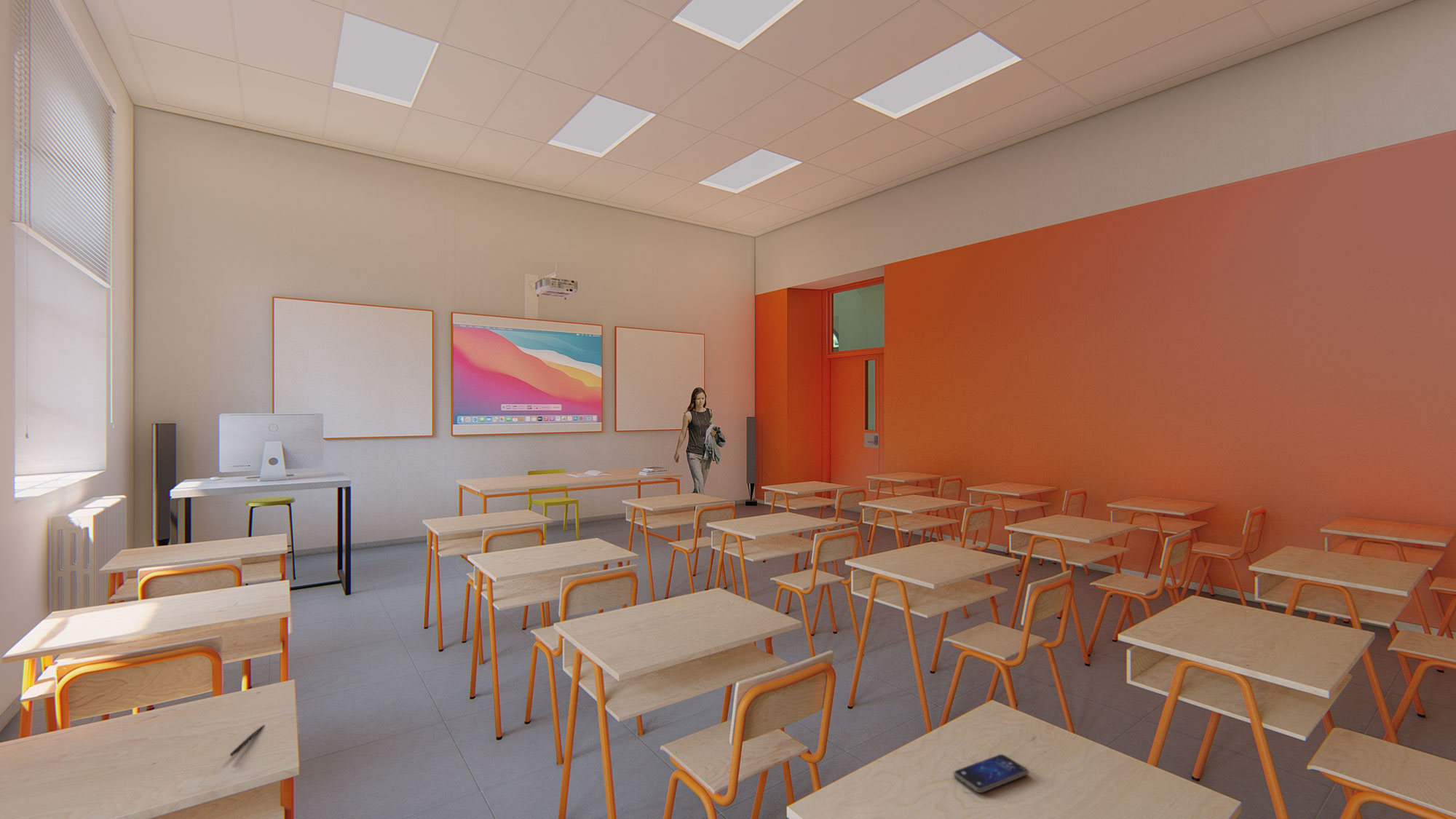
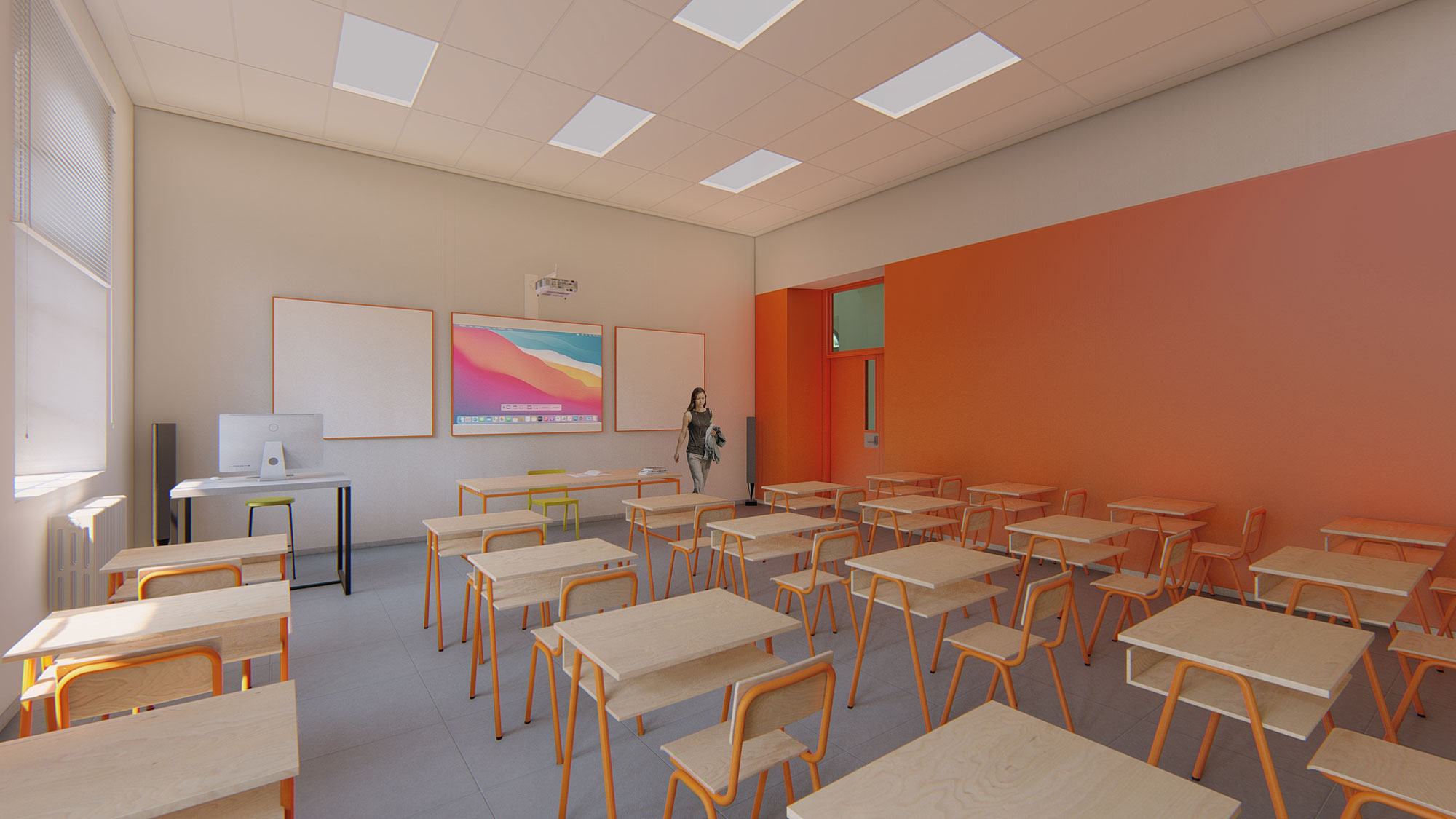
- smartphone (991, 772)
- pen (249, 738)
